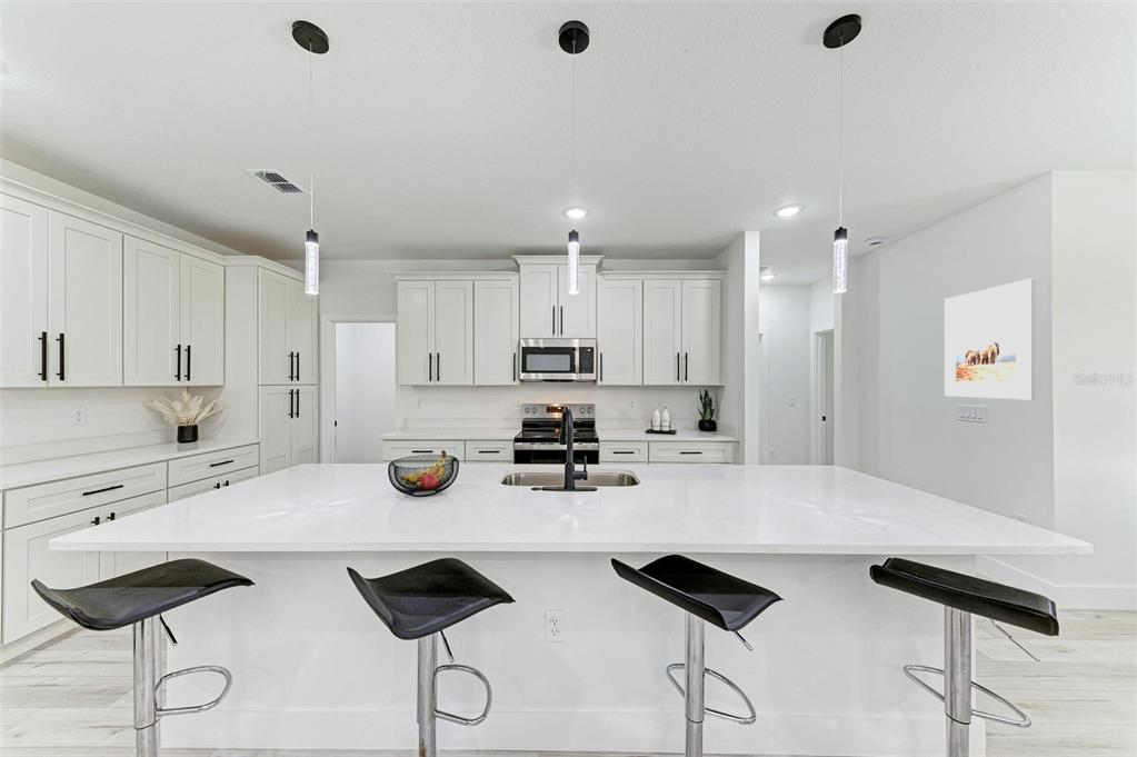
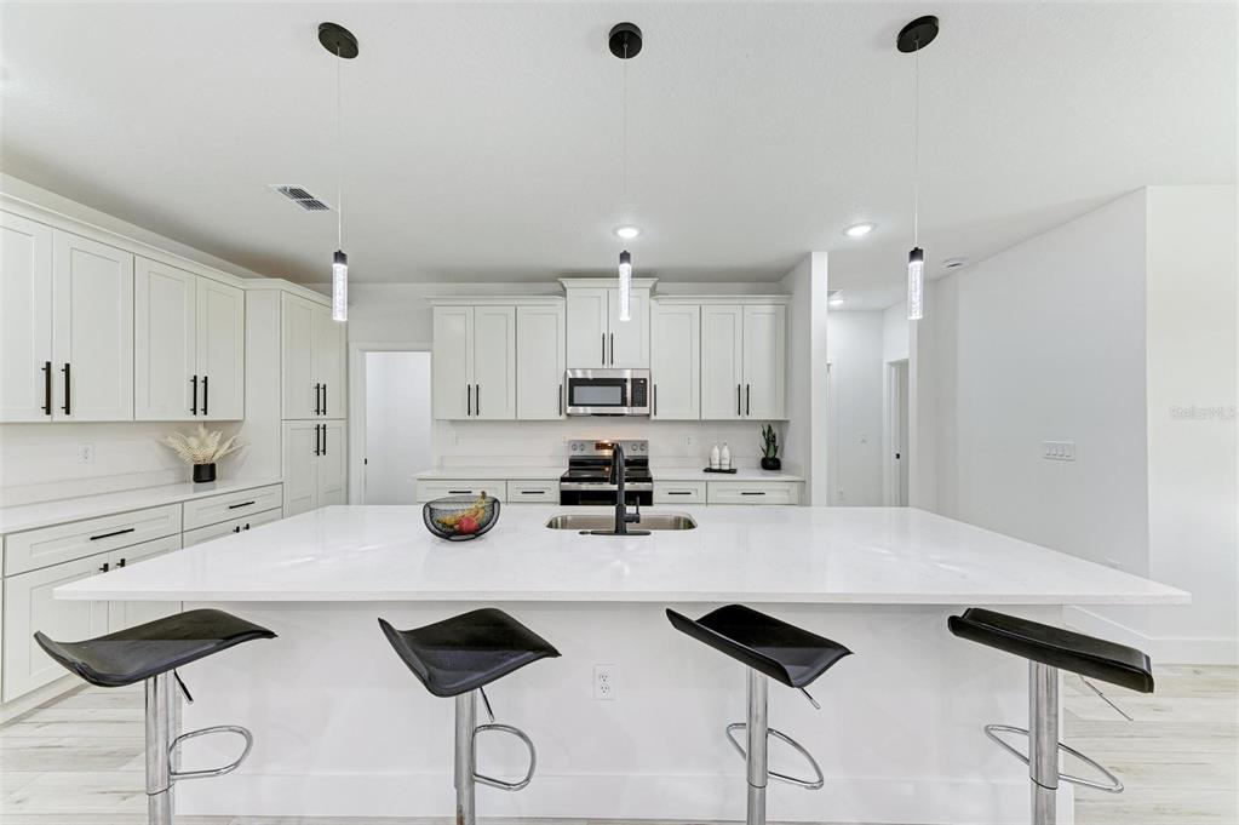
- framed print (984, 343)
